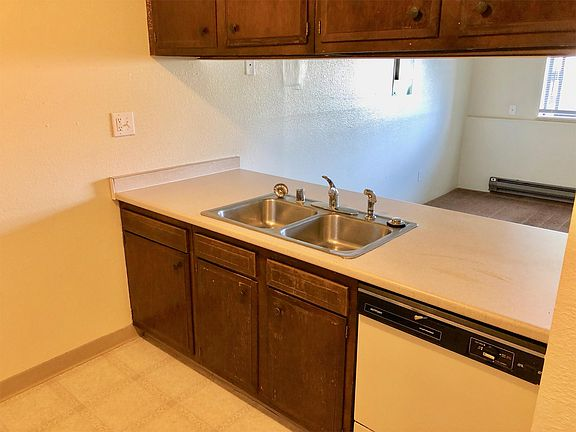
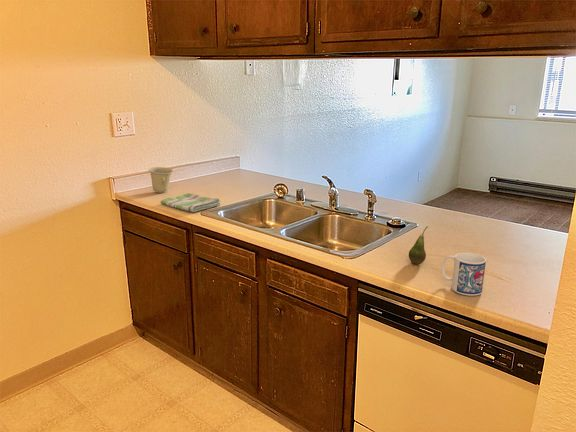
+ cup (161, 180)
+ dish towel (190, 201)
+ mug (461, 271)
+ fruit (418, 245)
